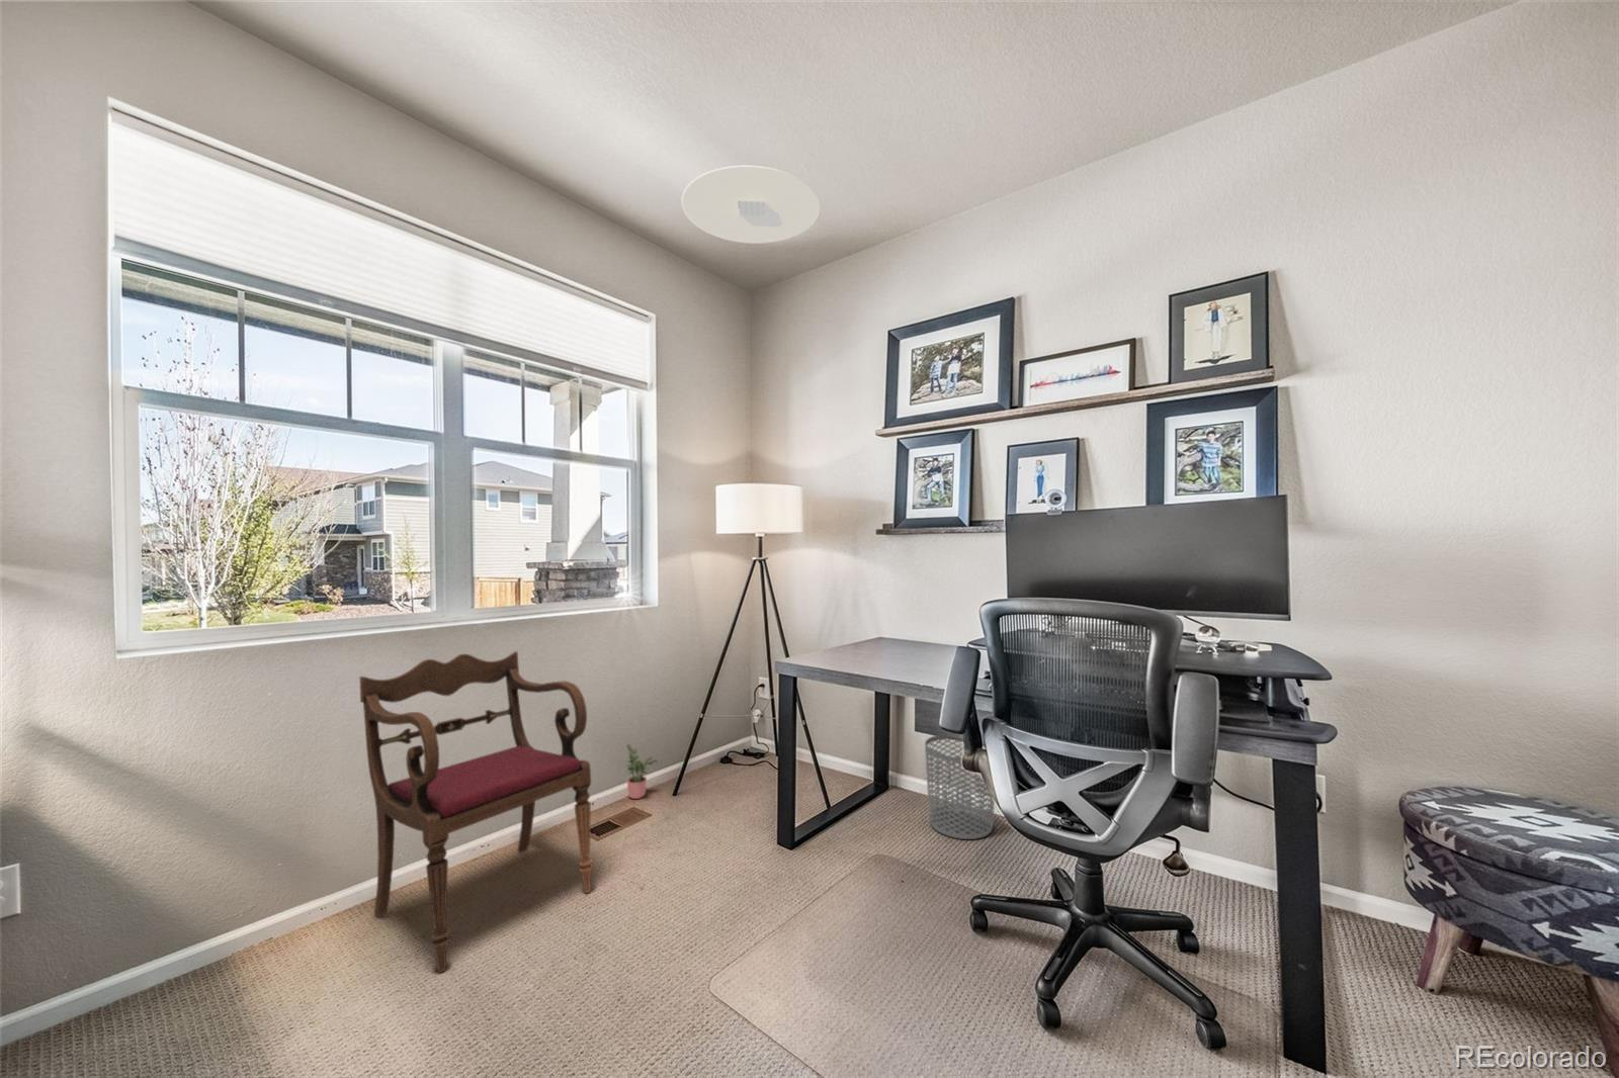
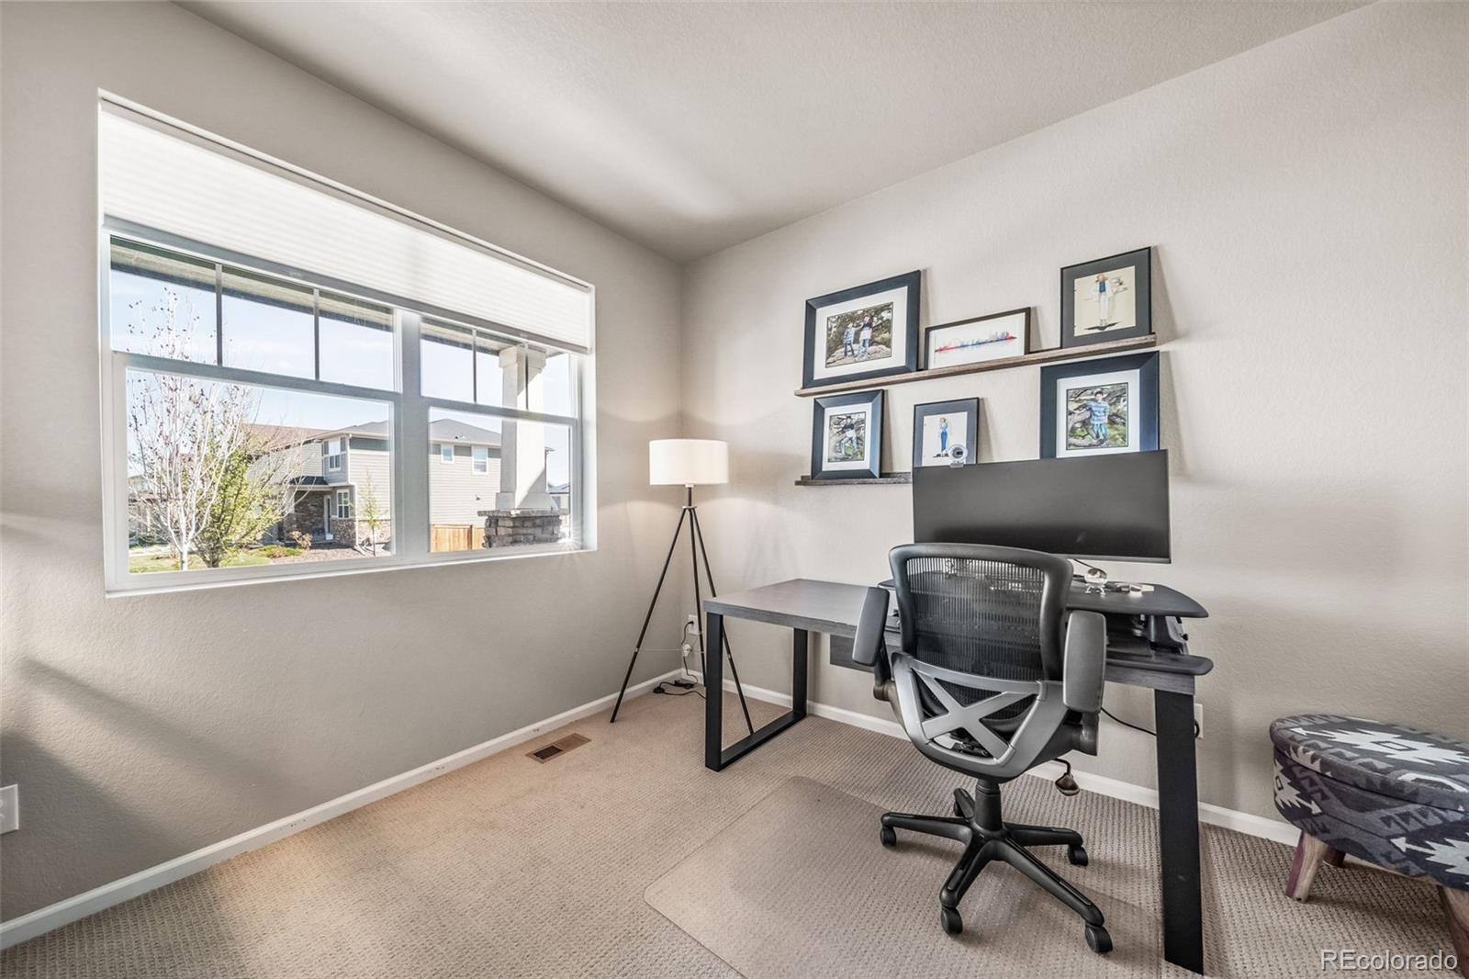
- potted plant (644, 769)
- waste bin (961, 783)
- armchair (479, 781)
- ceiling light (751, 201)
